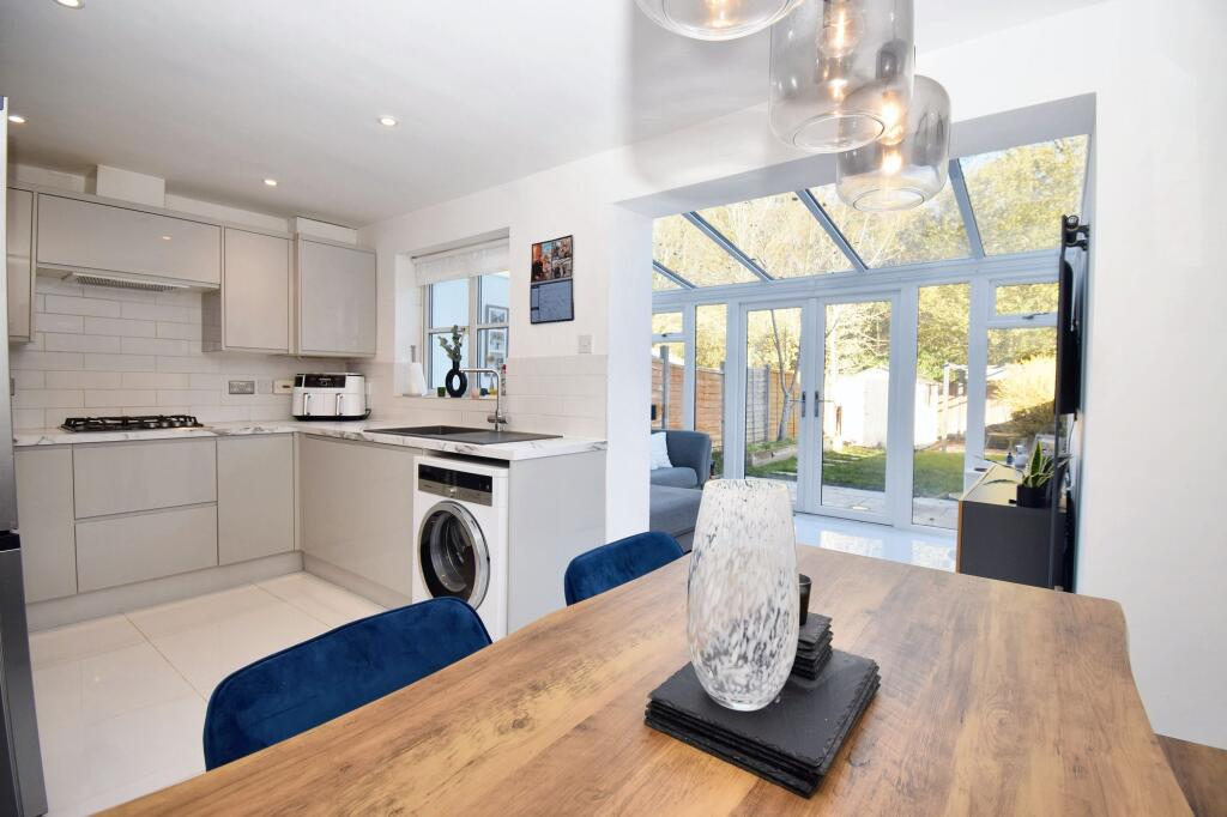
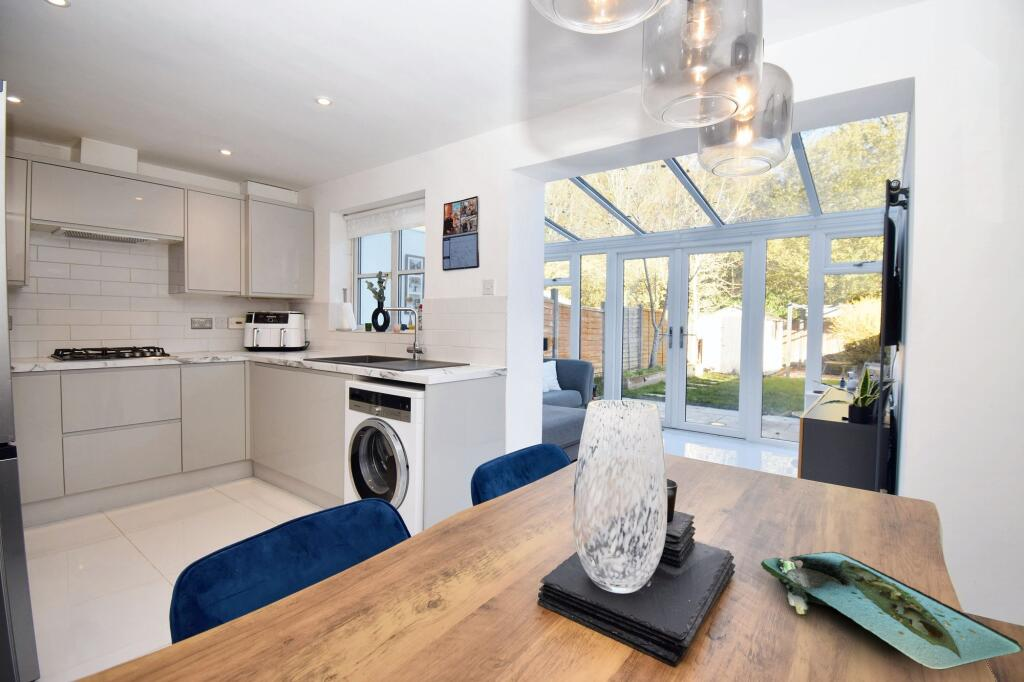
+ platter (860, 596)
